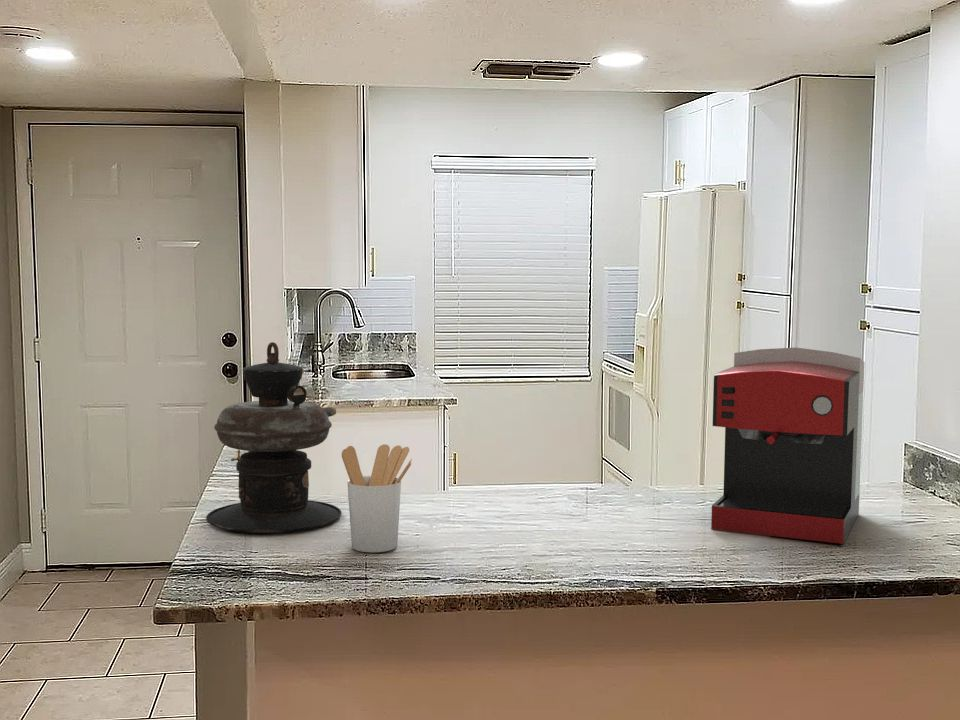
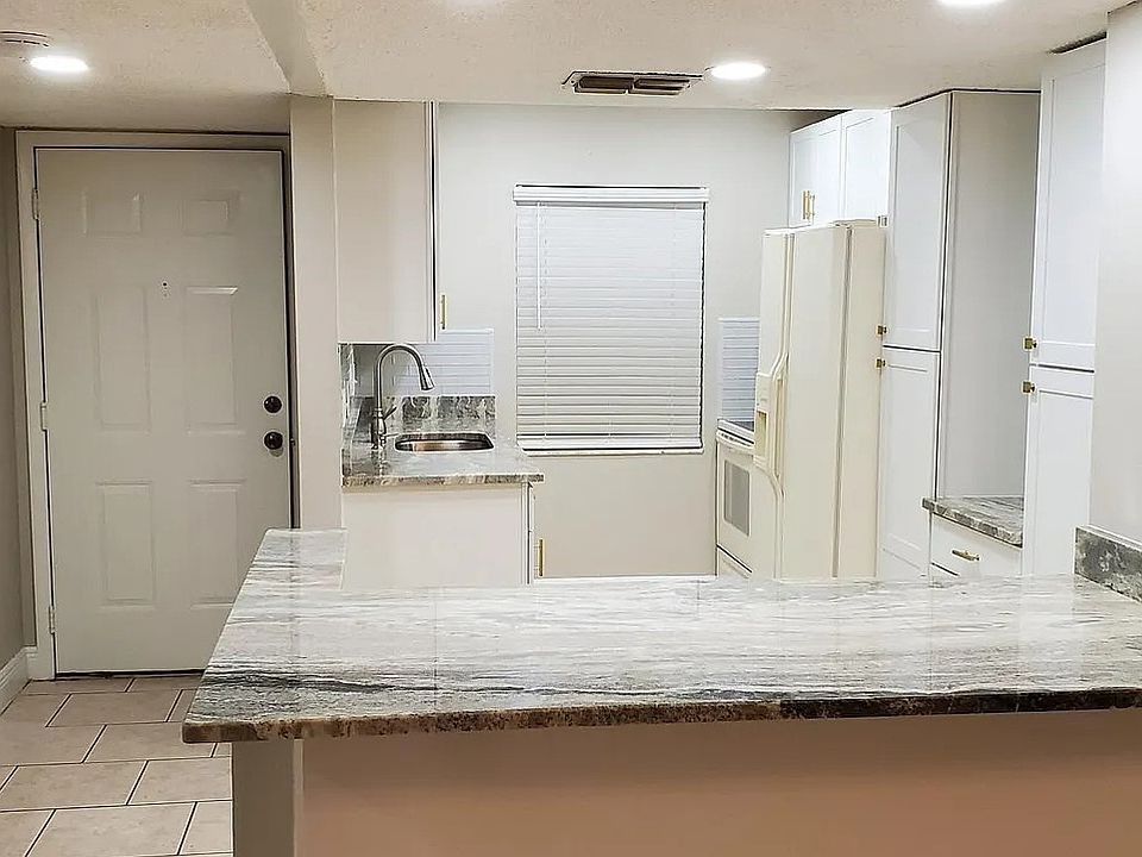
- oil lamp (274, 429)
- utensil holder (380, 494)
- coffee maker (786, 438)
